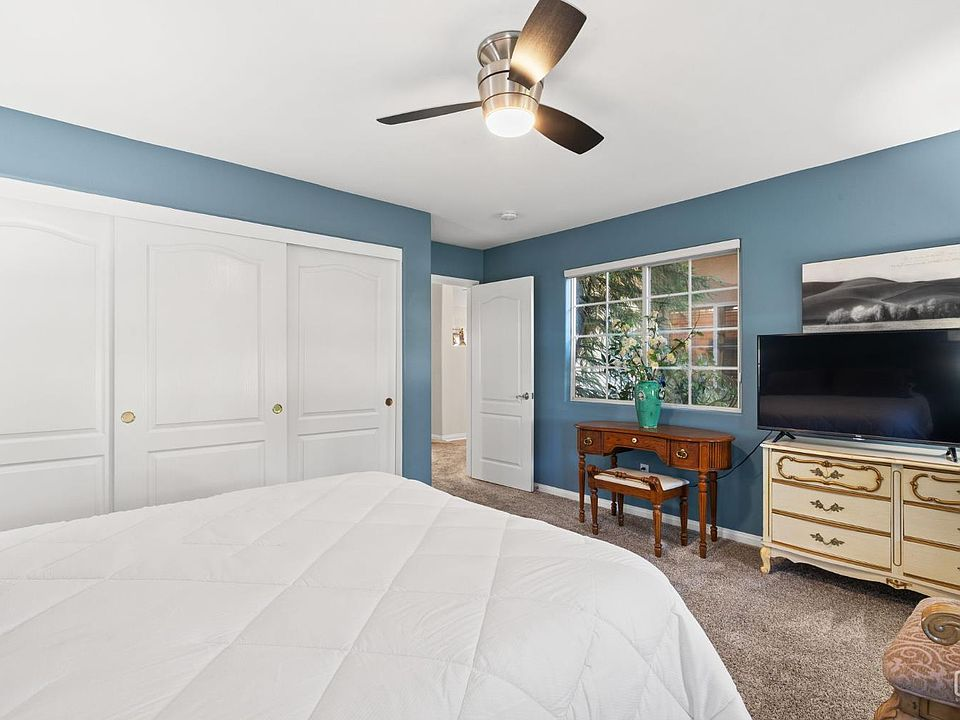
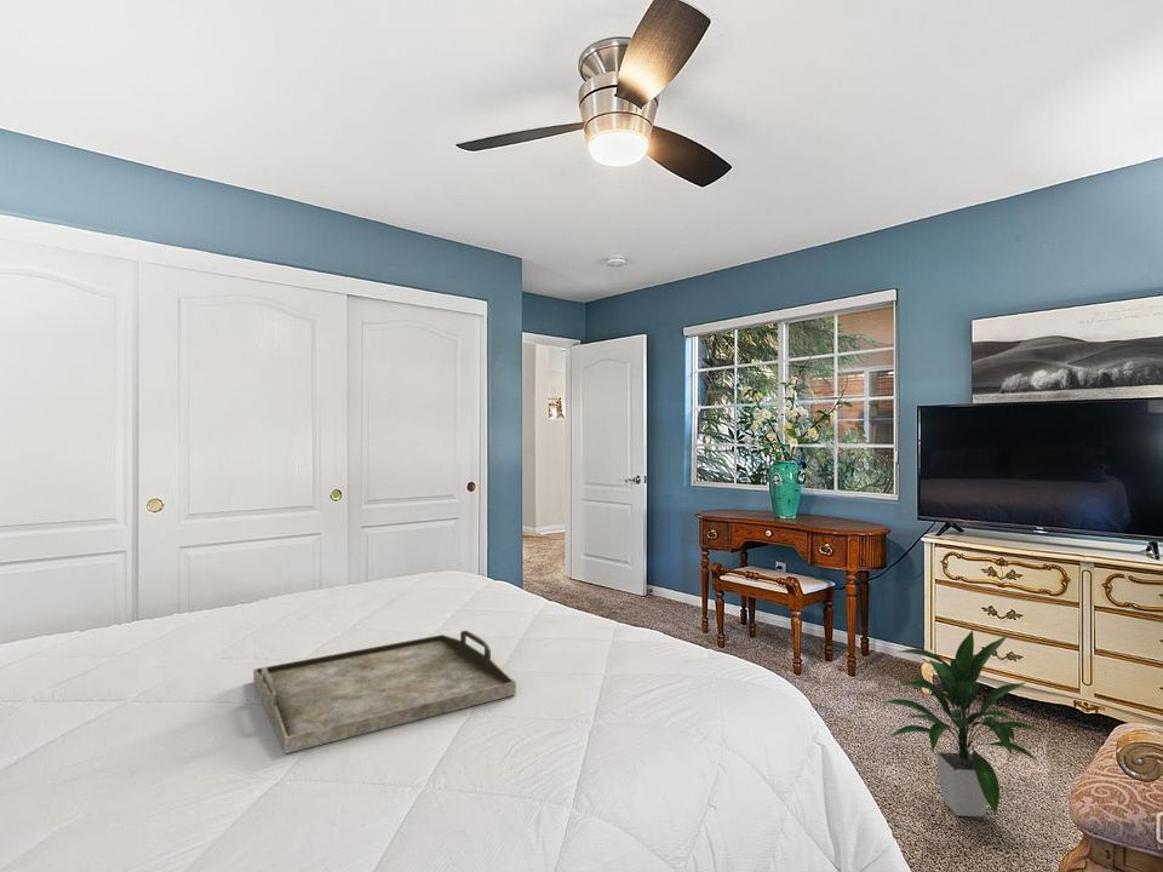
+ serving tray (380, 670)
+ indoor plant (962, 722)
